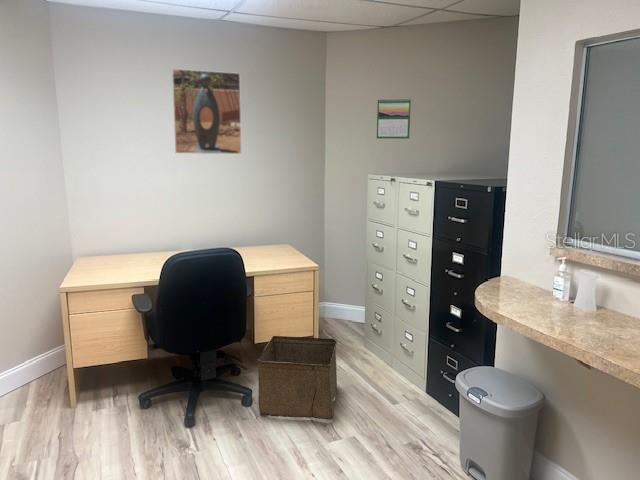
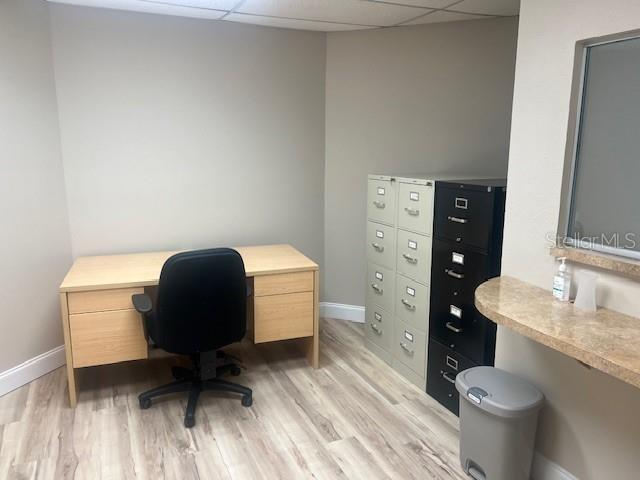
- calendar (393, 118)
- storage bin (300, 375)
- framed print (207, 112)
